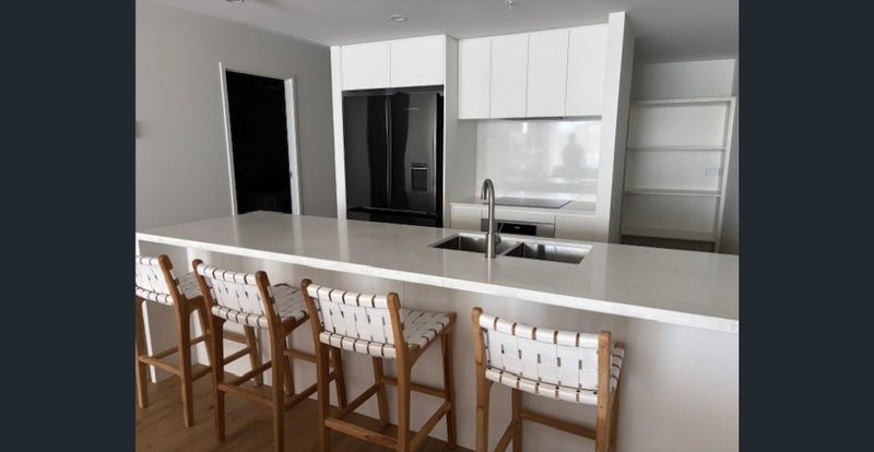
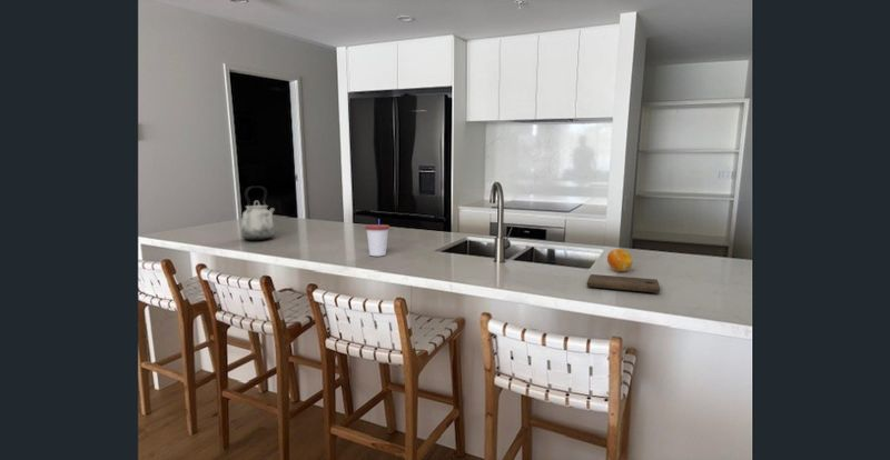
+ fruit (620, 259)
+ cup (377, 237)
+ kettle (260, 212)
+ cutting board (622, 282)
